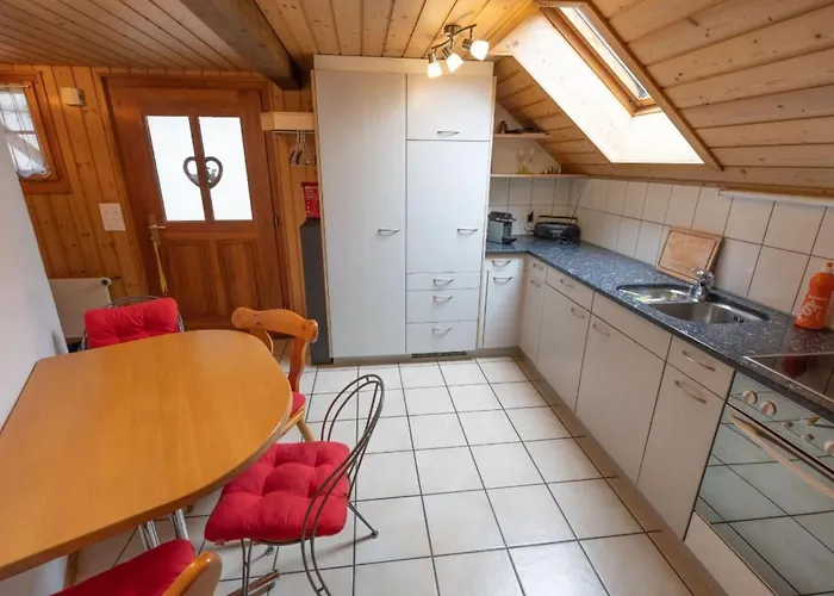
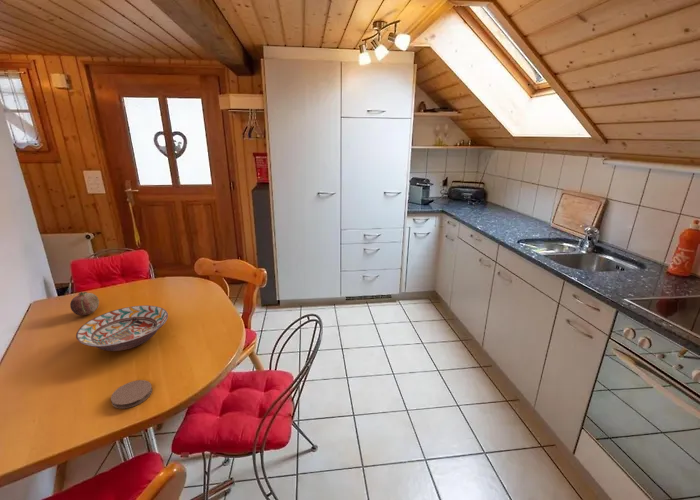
+ coaster (132, 393)
+ fruit (84, 302)
+ decorative bowl (126, 331)
